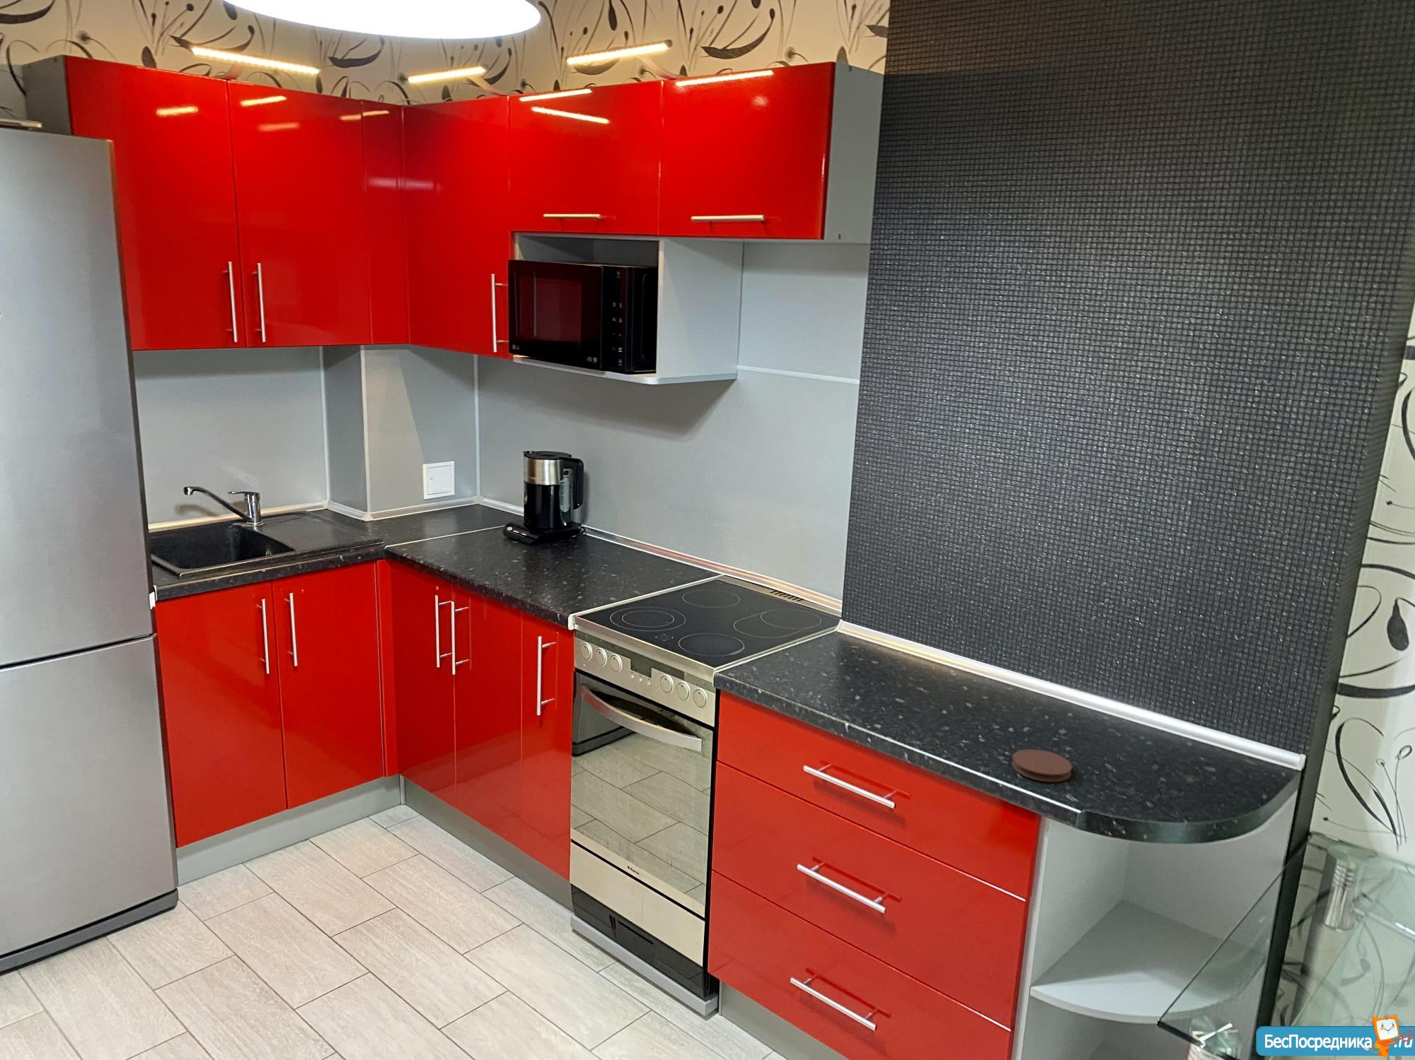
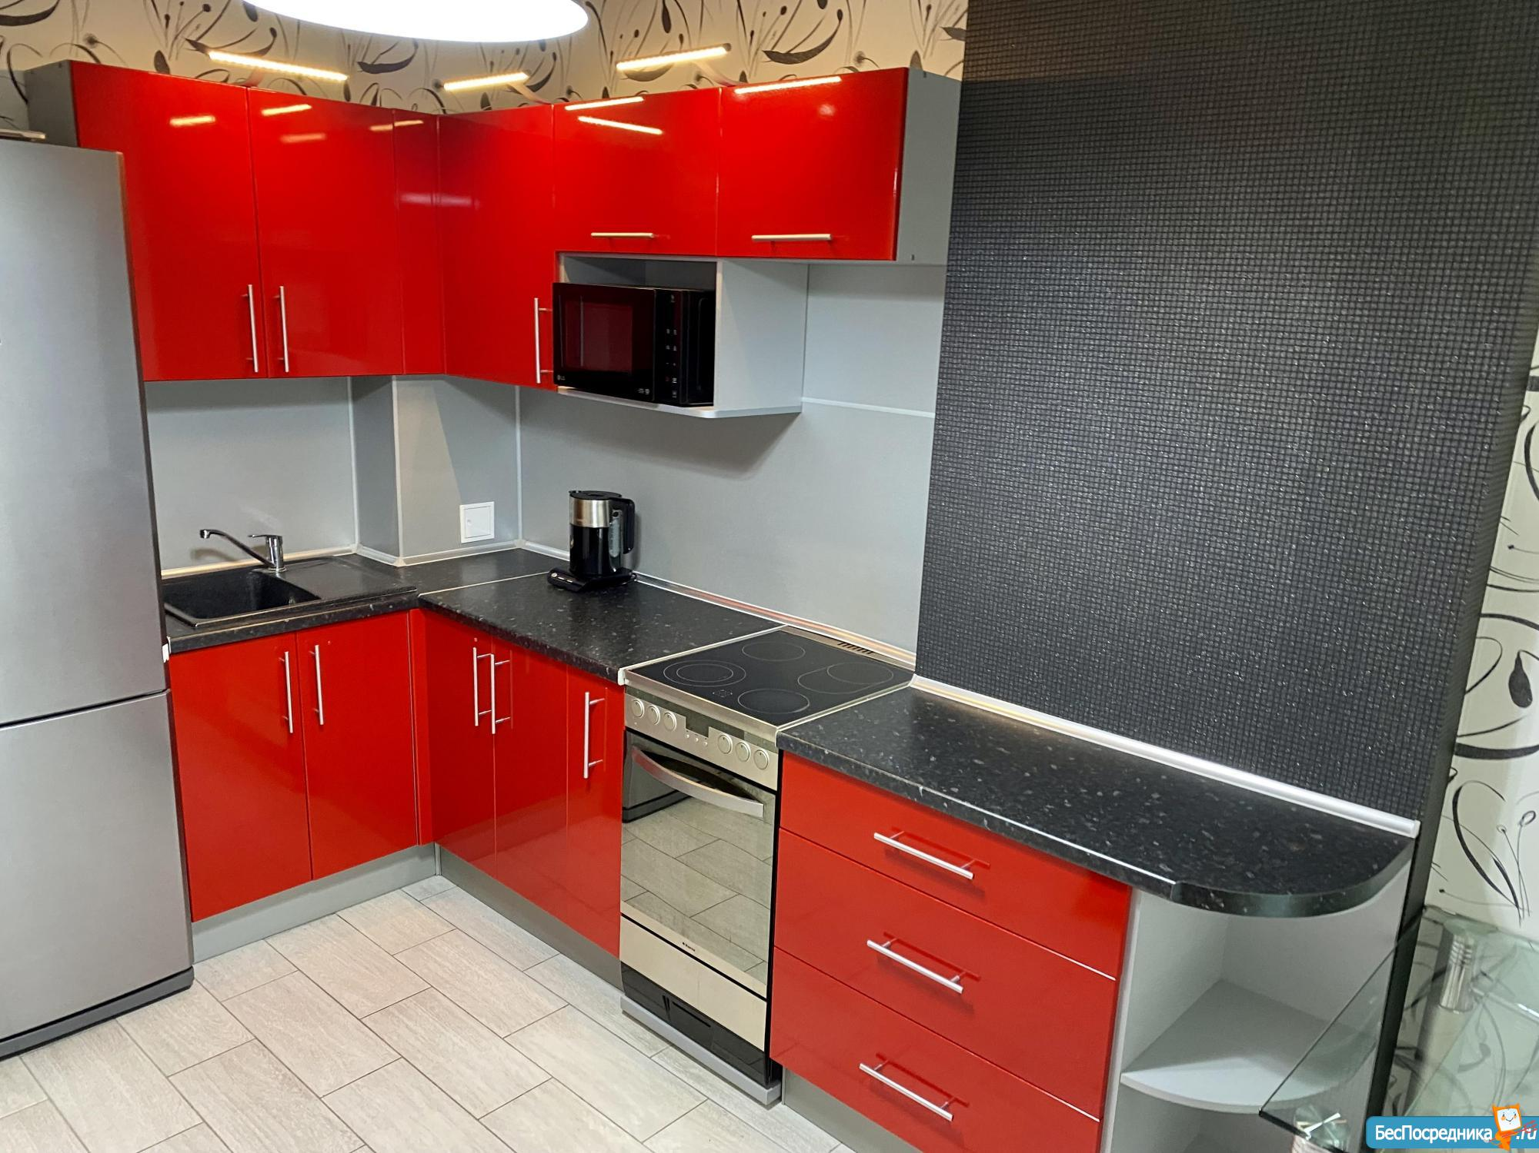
- coaster (1042, 765)
